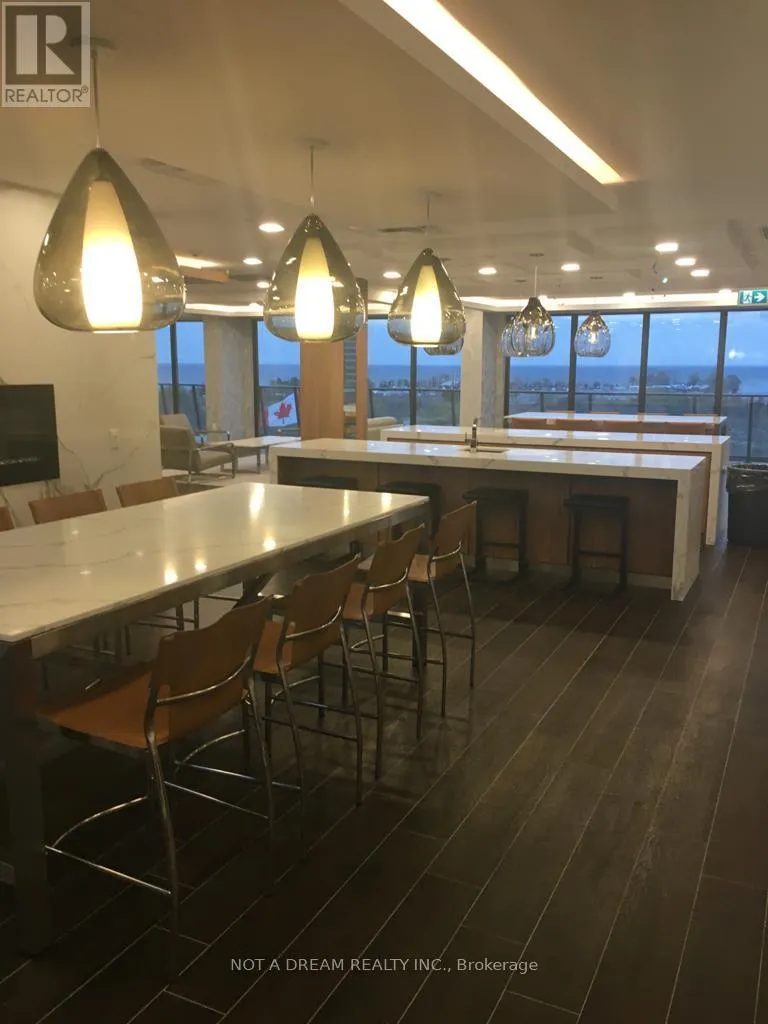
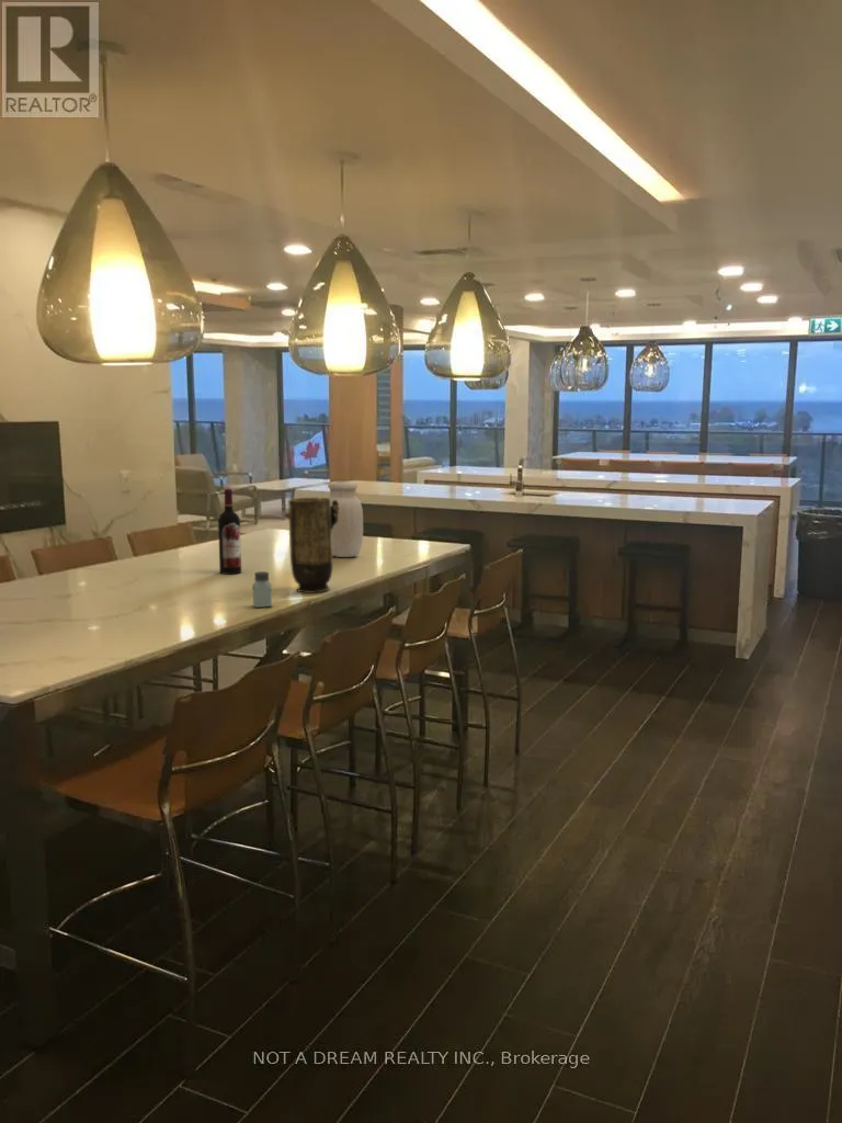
+ saltshaker (262, 589)
+ vase (311, 545)
+ jar (343, 519)
+ wine bottle (229, 531)
